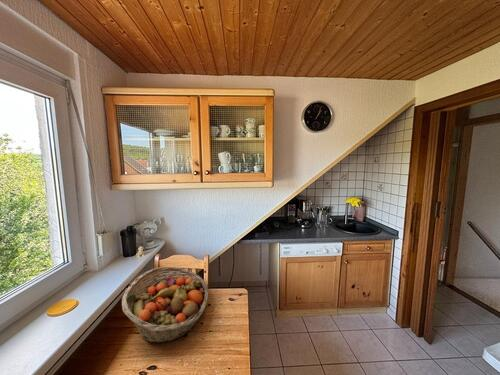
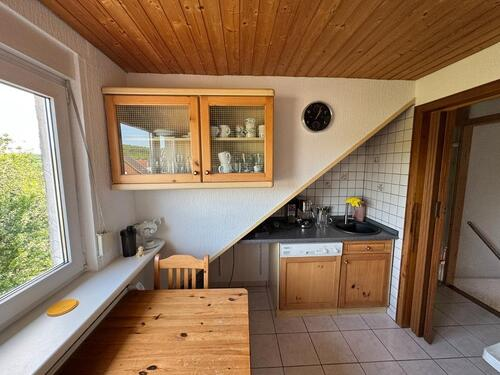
- fruit basket (169, 299)
